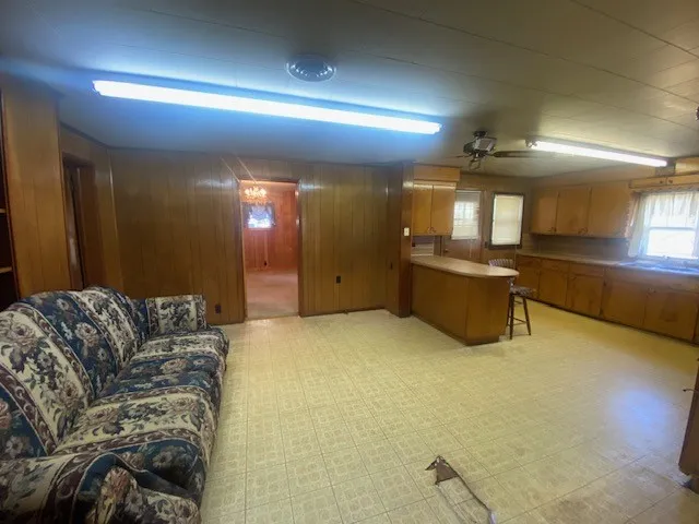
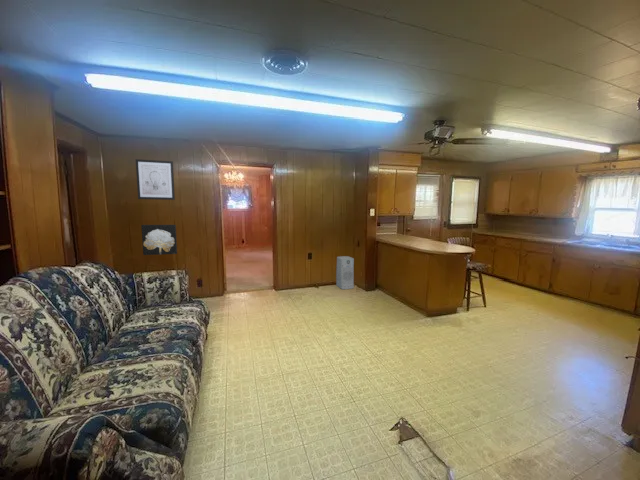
+ air purifier (344, 272)
+ wall art (155, 180)
+ wall art (159, 239)
